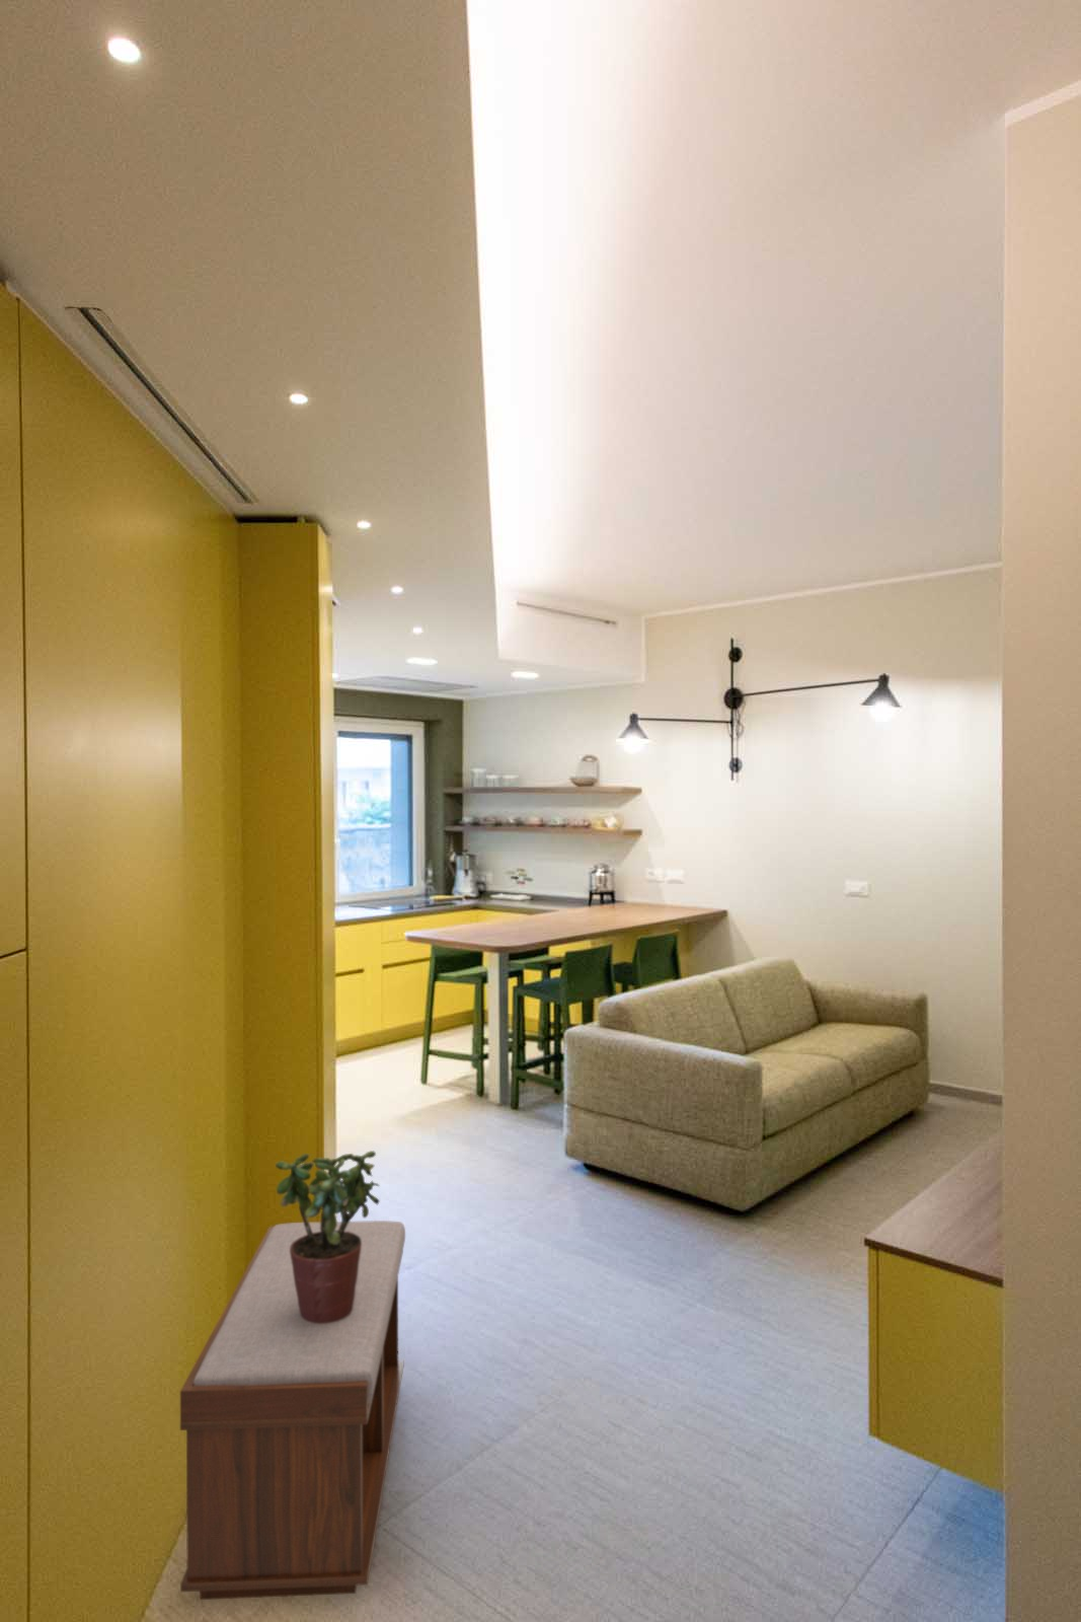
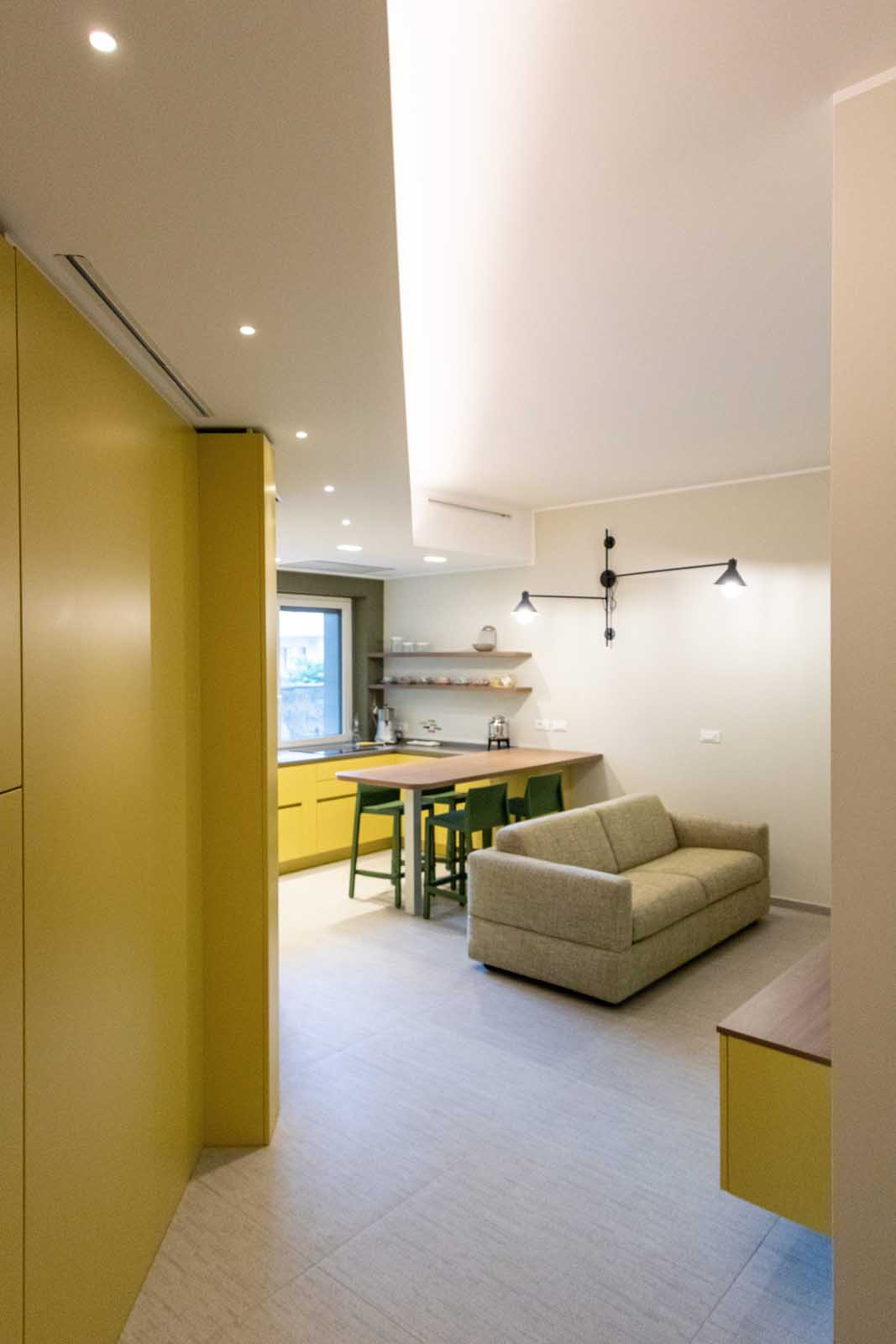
- bench (312, 1382)
- potted plant (320, 1230)
